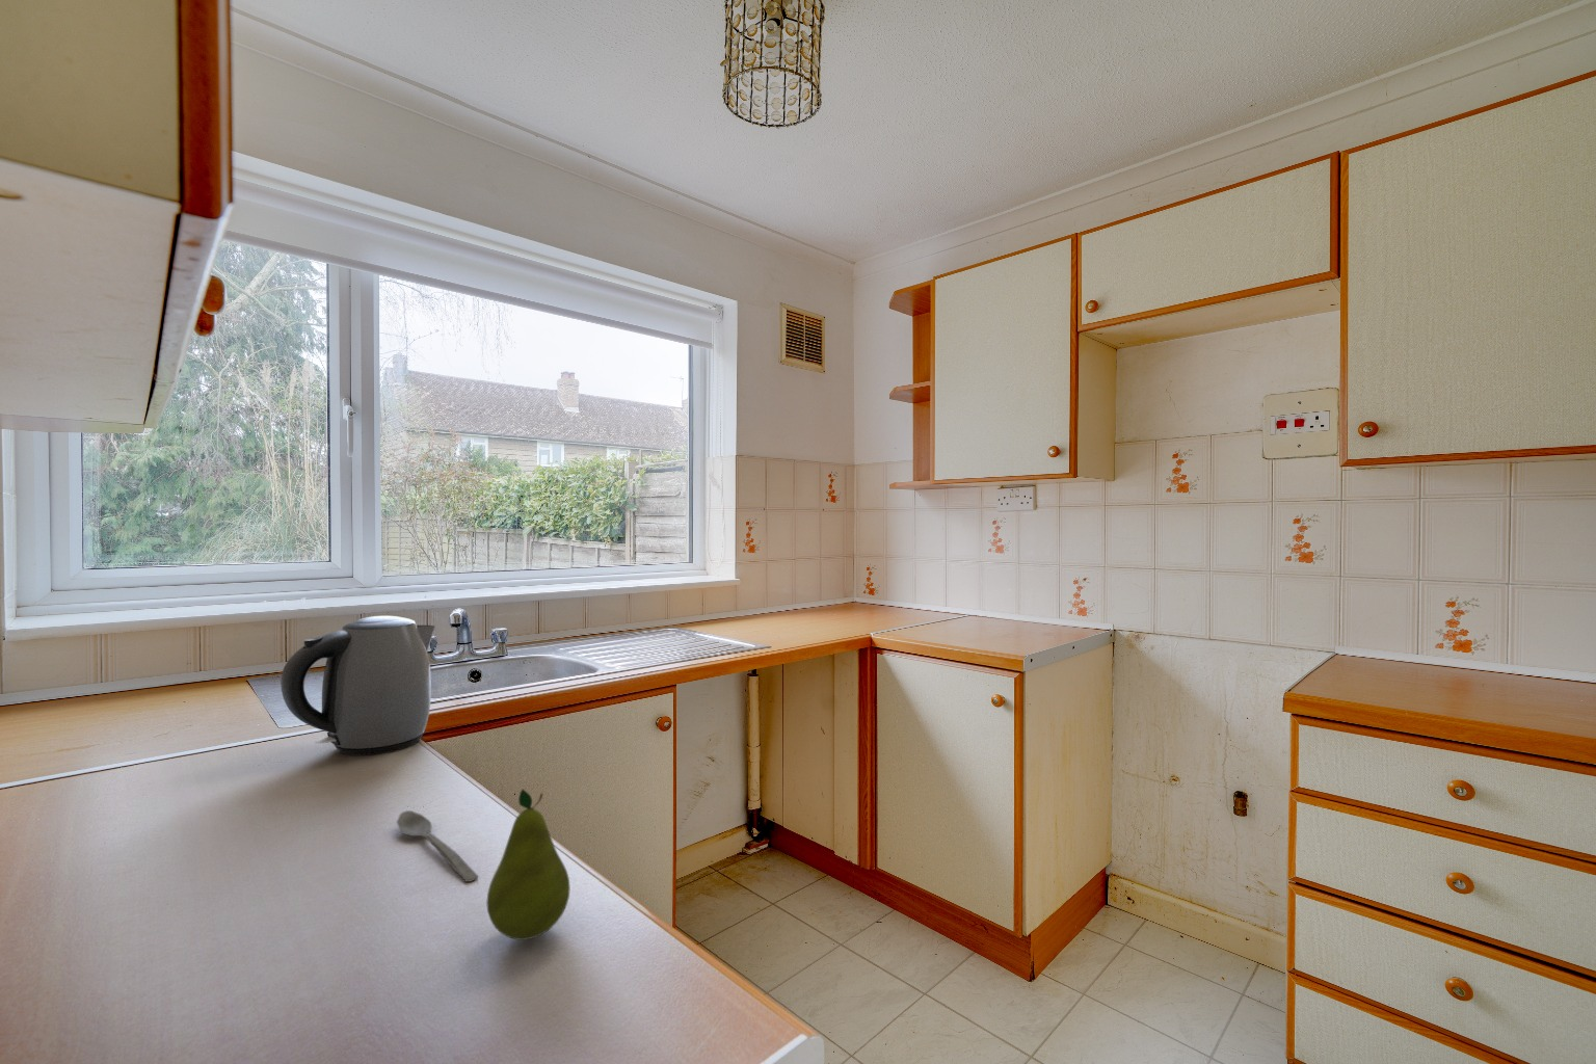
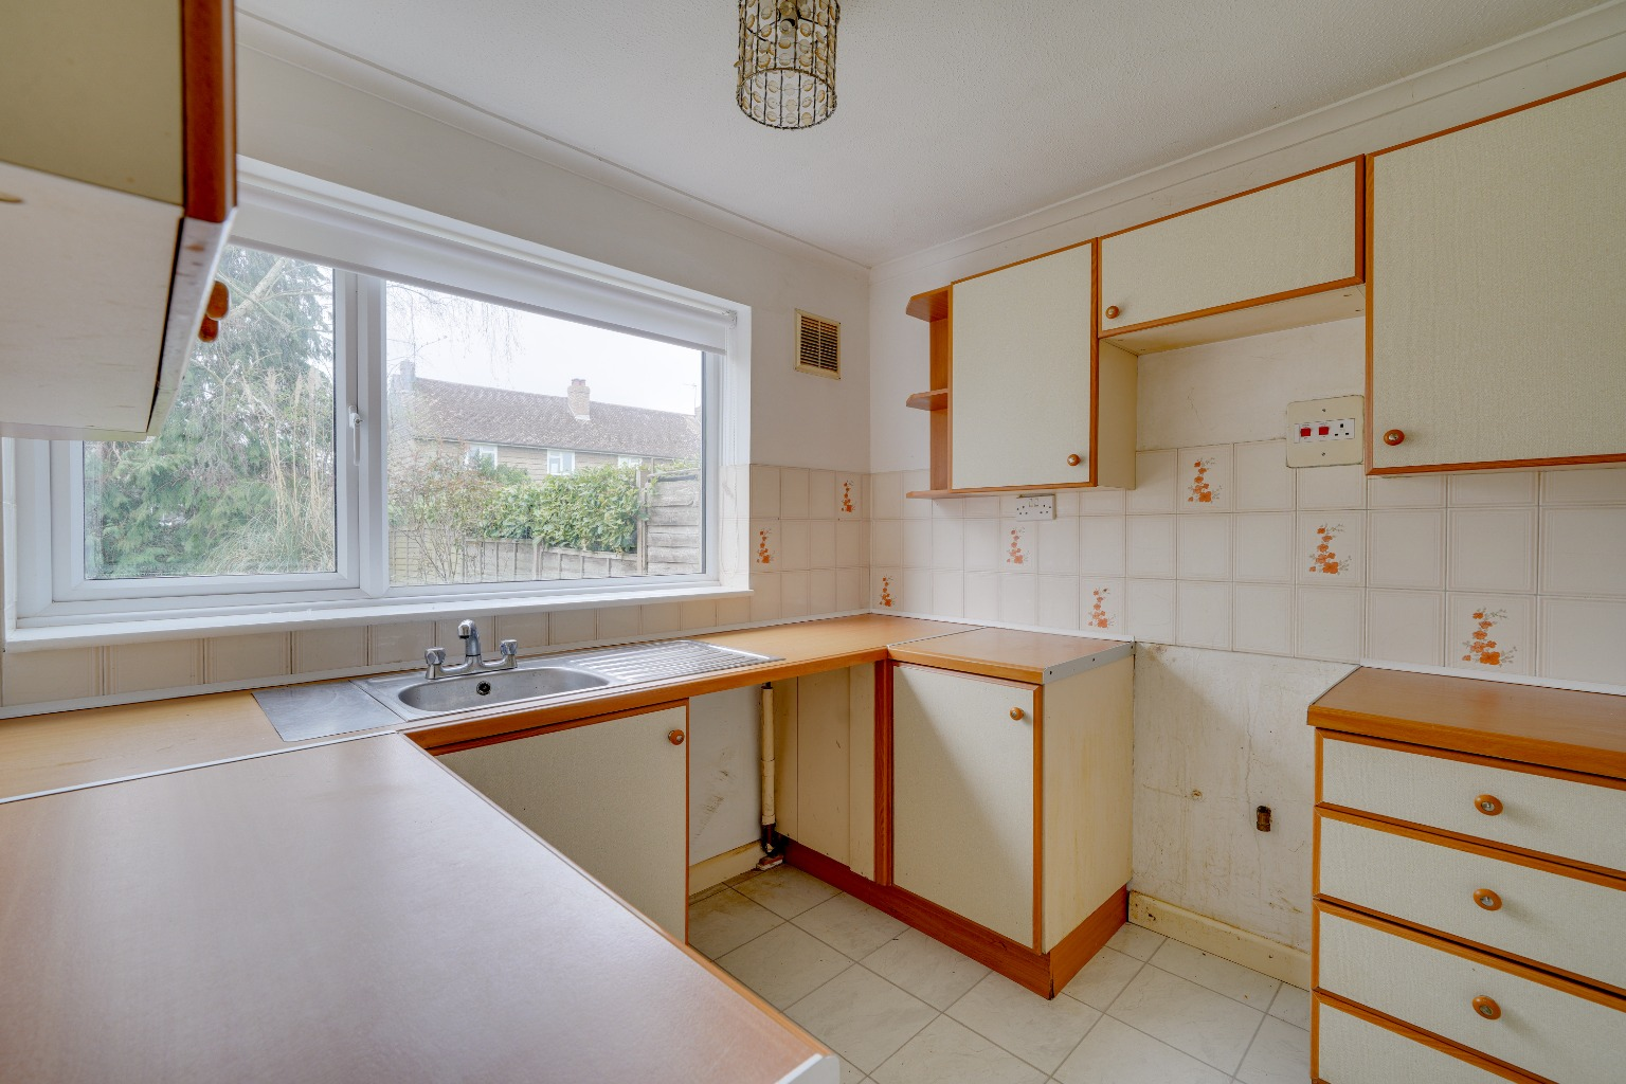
- spoon (436, 843)
- fruit (528, 863)
- kettle (365, 682)
